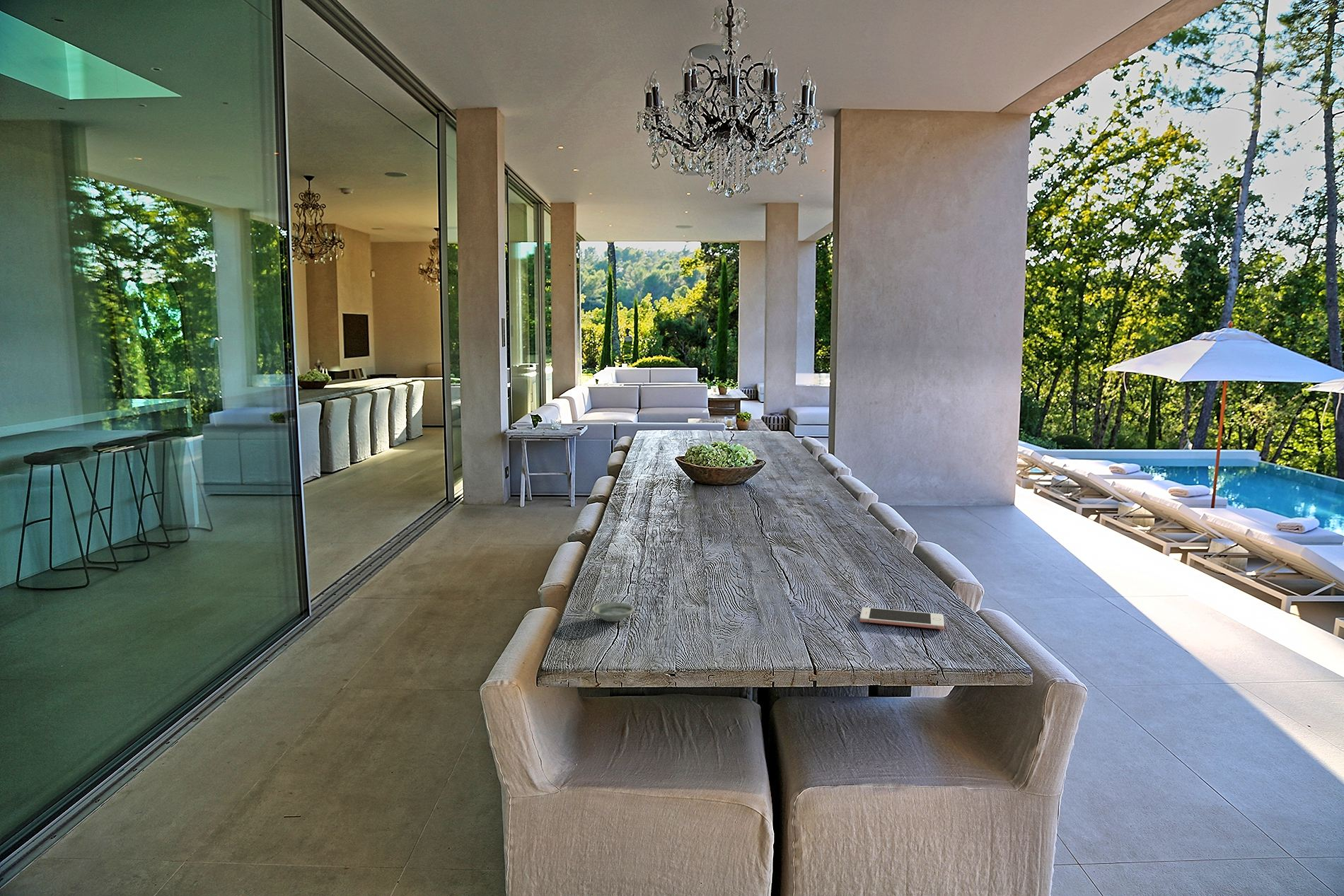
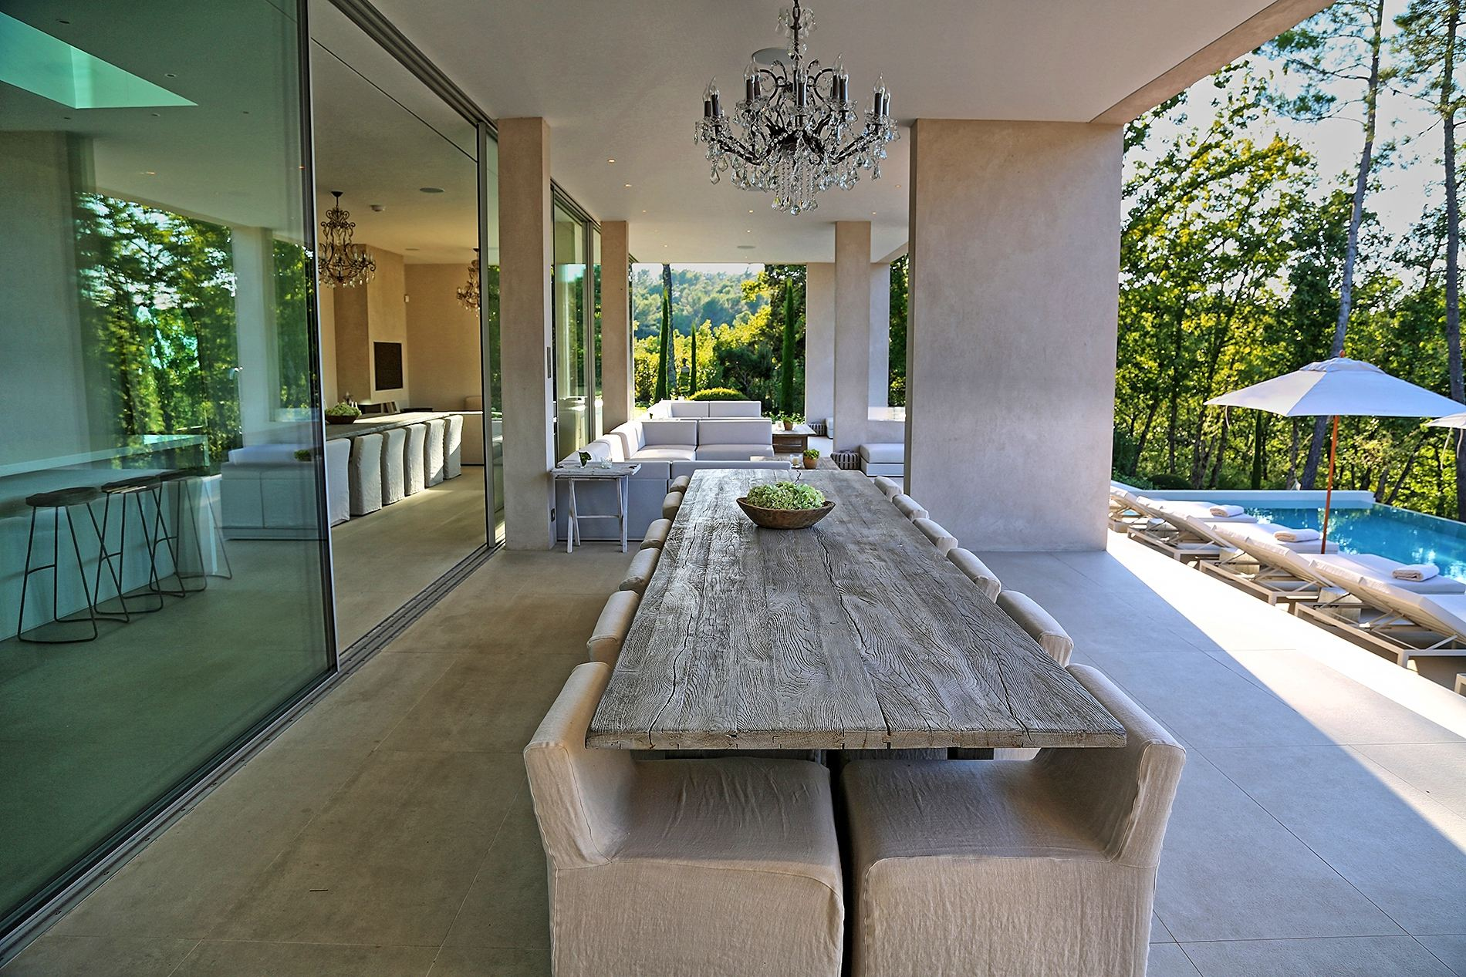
- cell phone (901, 617)
- saucer (613, 613)
